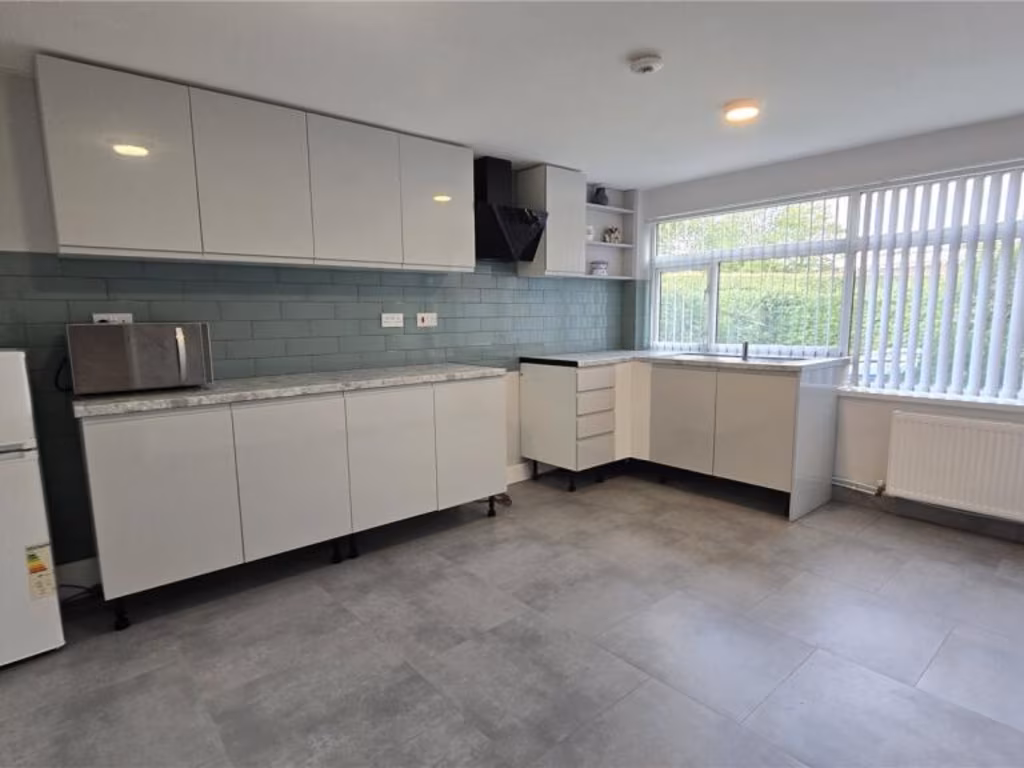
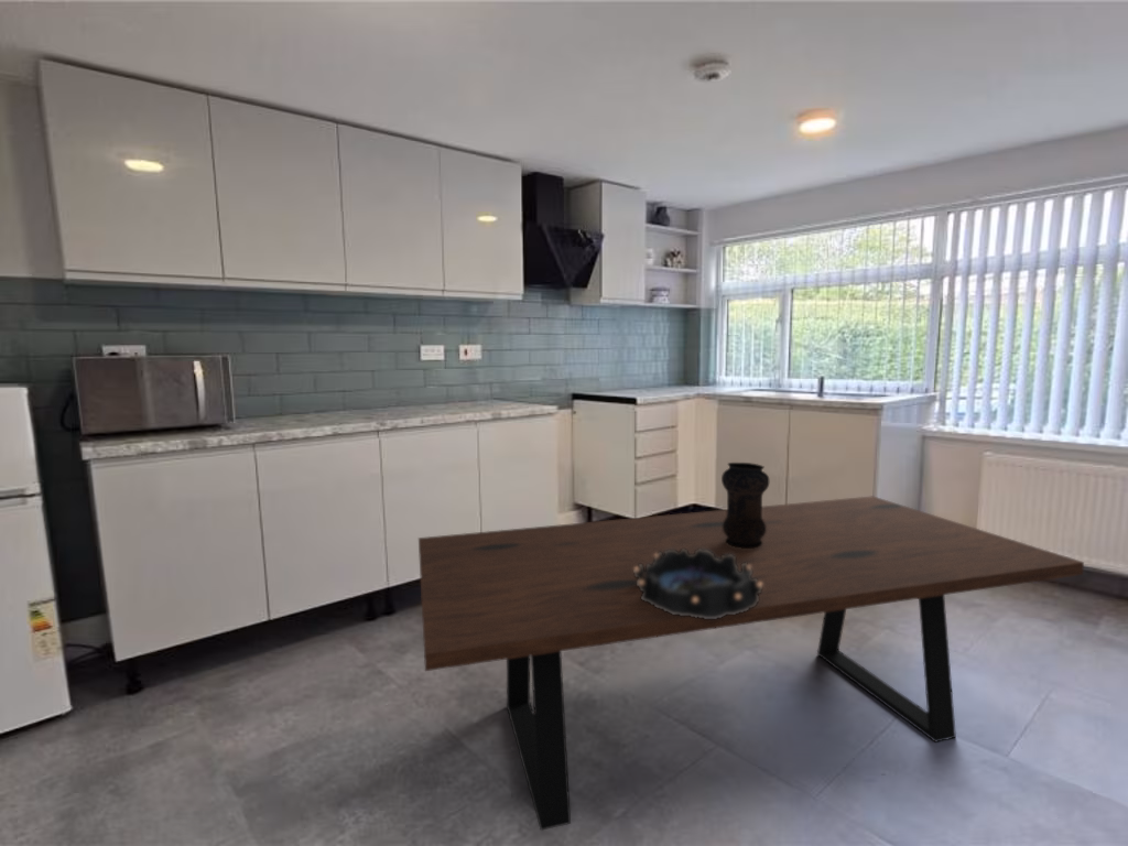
+ decorative bowl (696, 577)
+ dining table (720, 627)
+ vase (744, 502)
